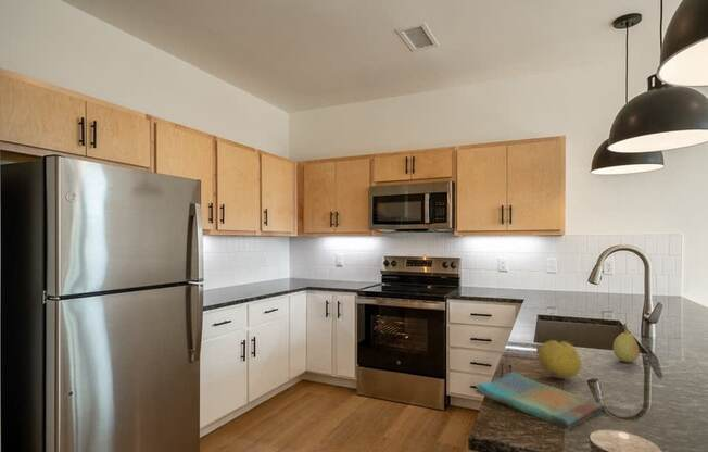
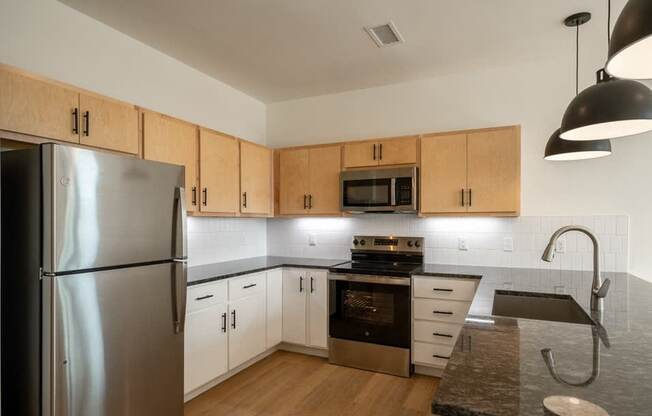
- dish towel (536, 397)
- fruit (625, 341)
- fruit (558, 360)
